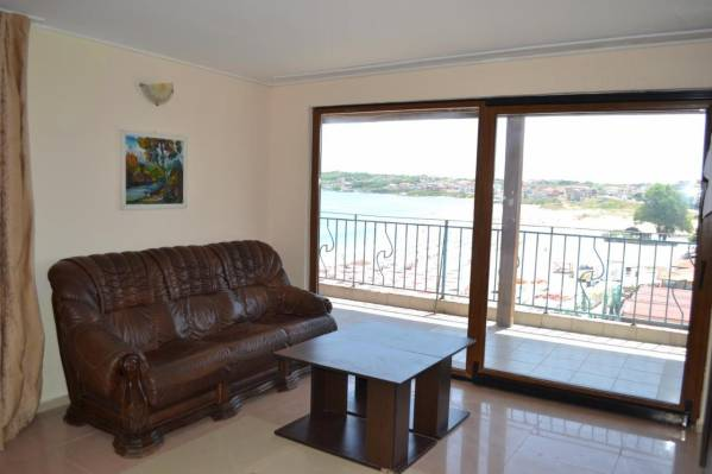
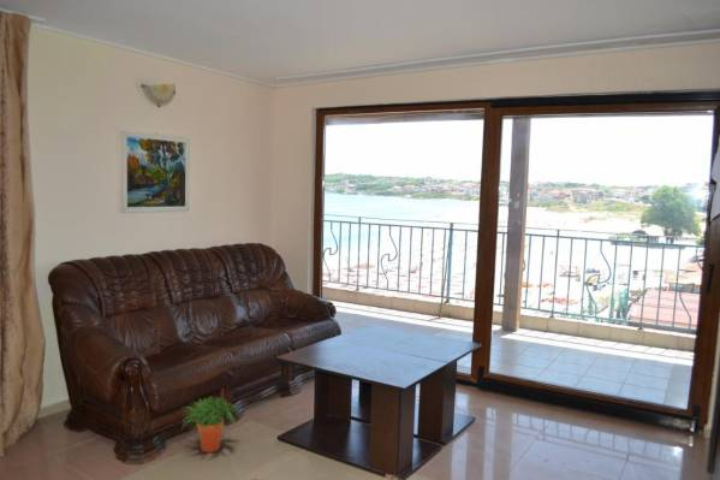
+ potted plant (210, 423)
